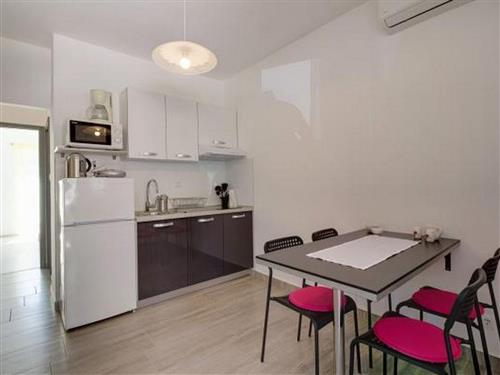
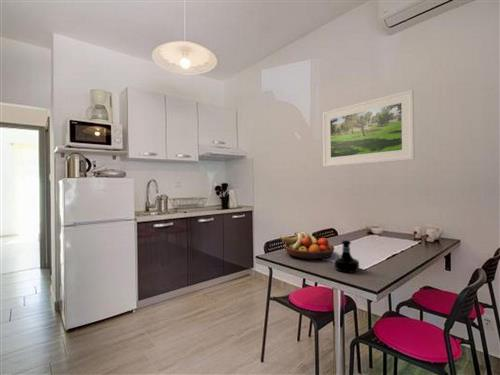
+ fruit bowl (308, 243)
+ tequila bottle (346, 254)
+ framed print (362, 133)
